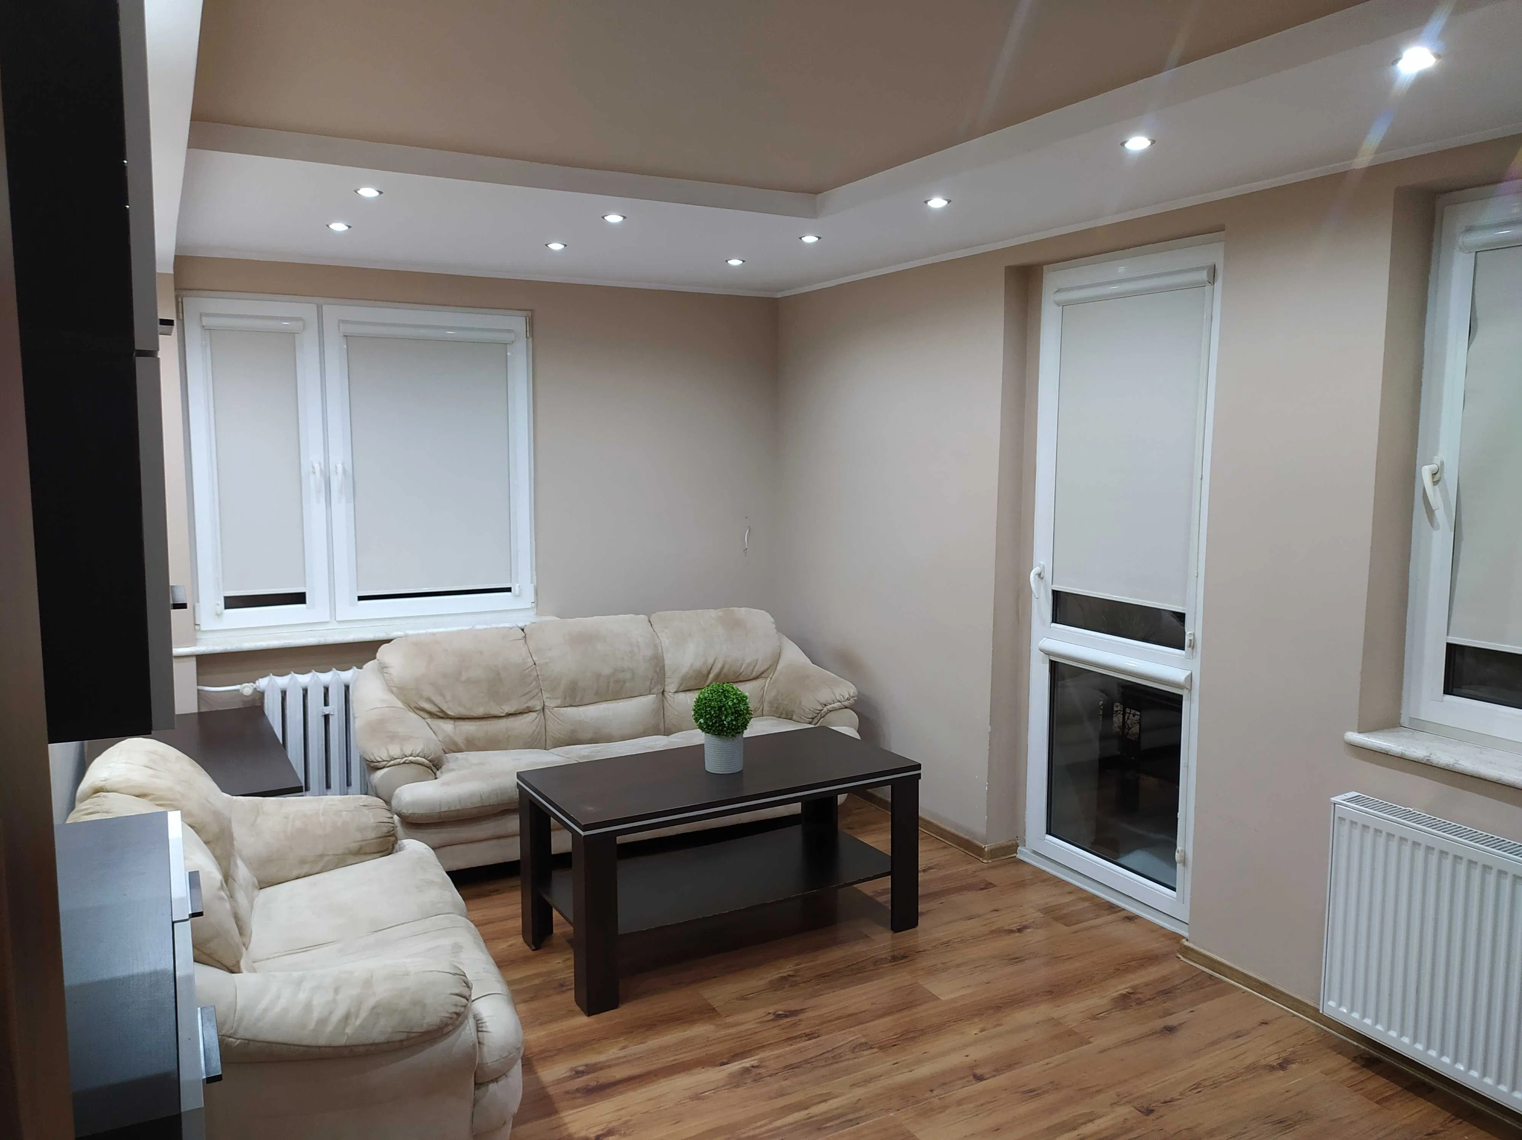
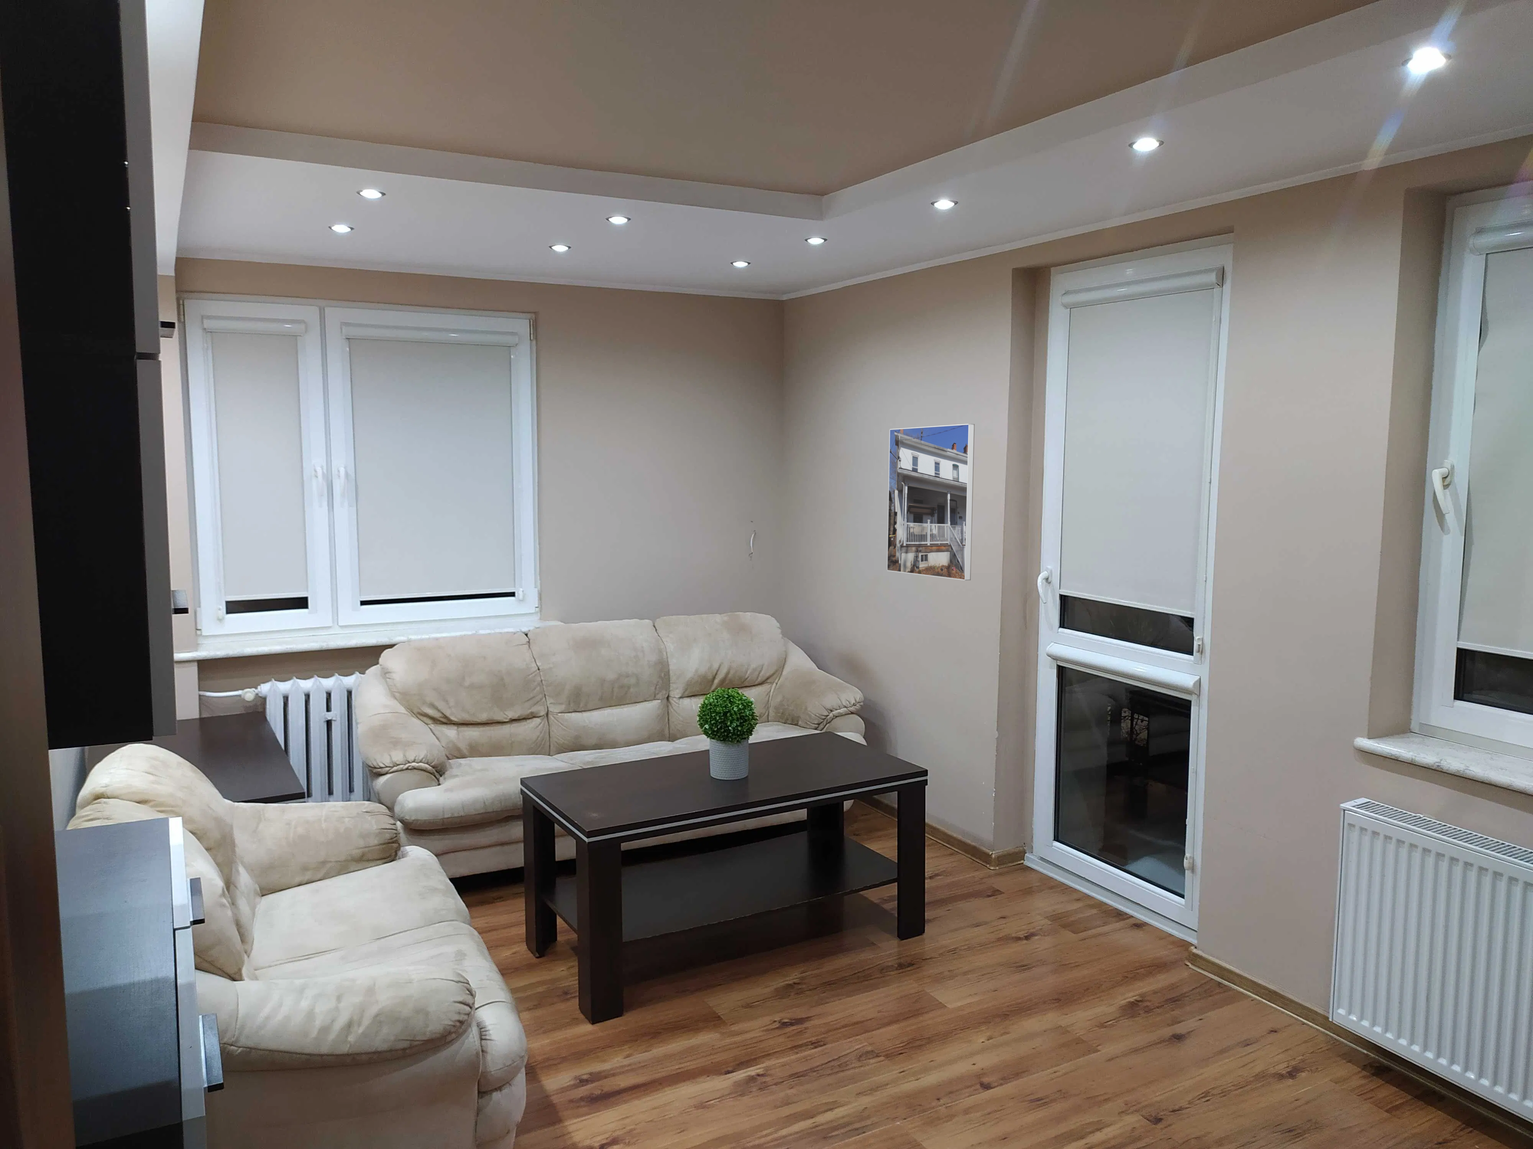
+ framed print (928, 501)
